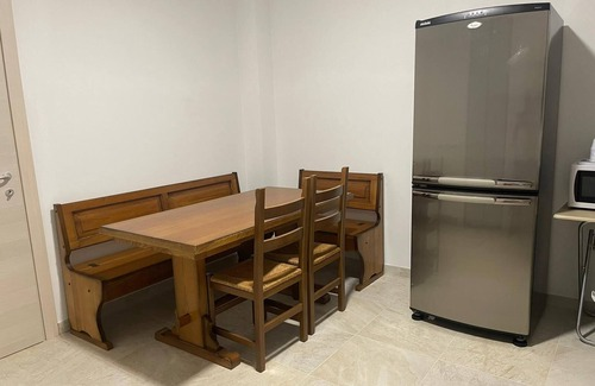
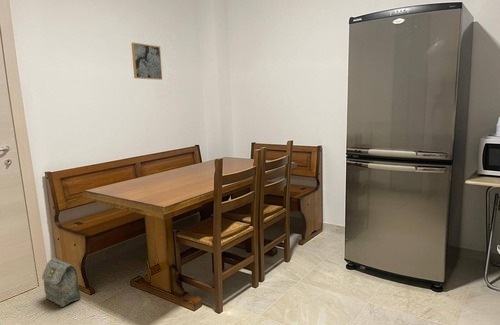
+ bag (60, 280)
+ wall art (147, 61)
